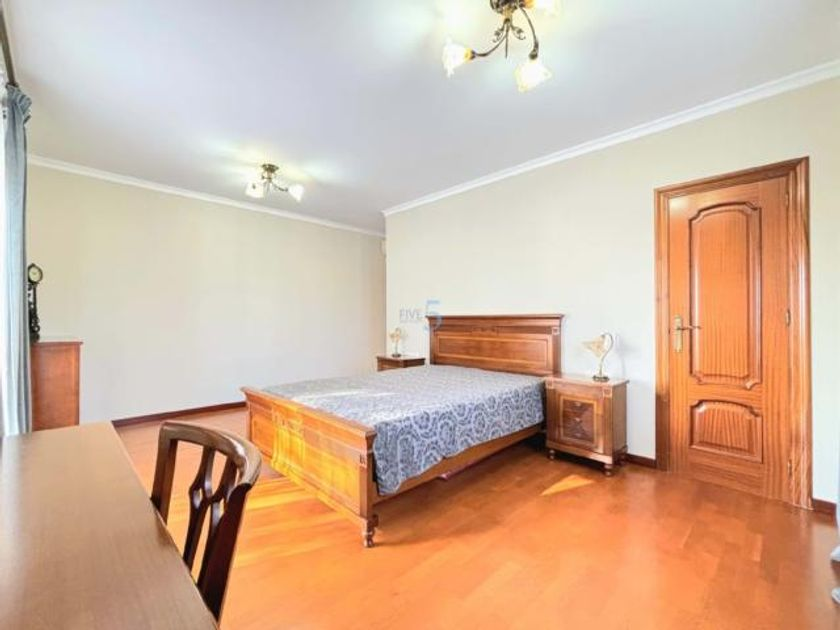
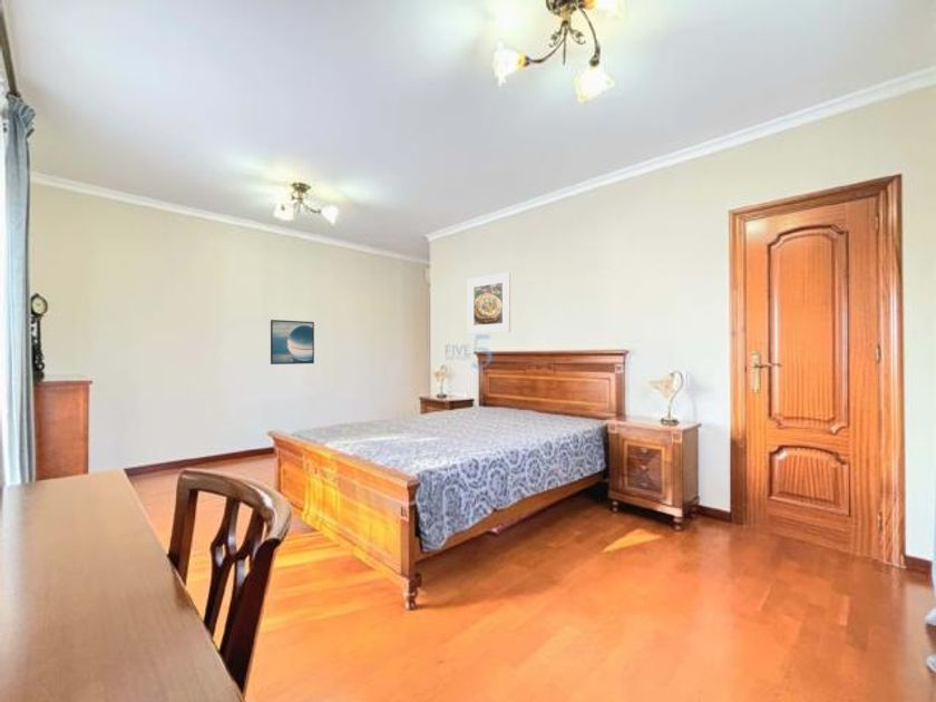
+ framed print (292, 342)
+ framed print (488, 304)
